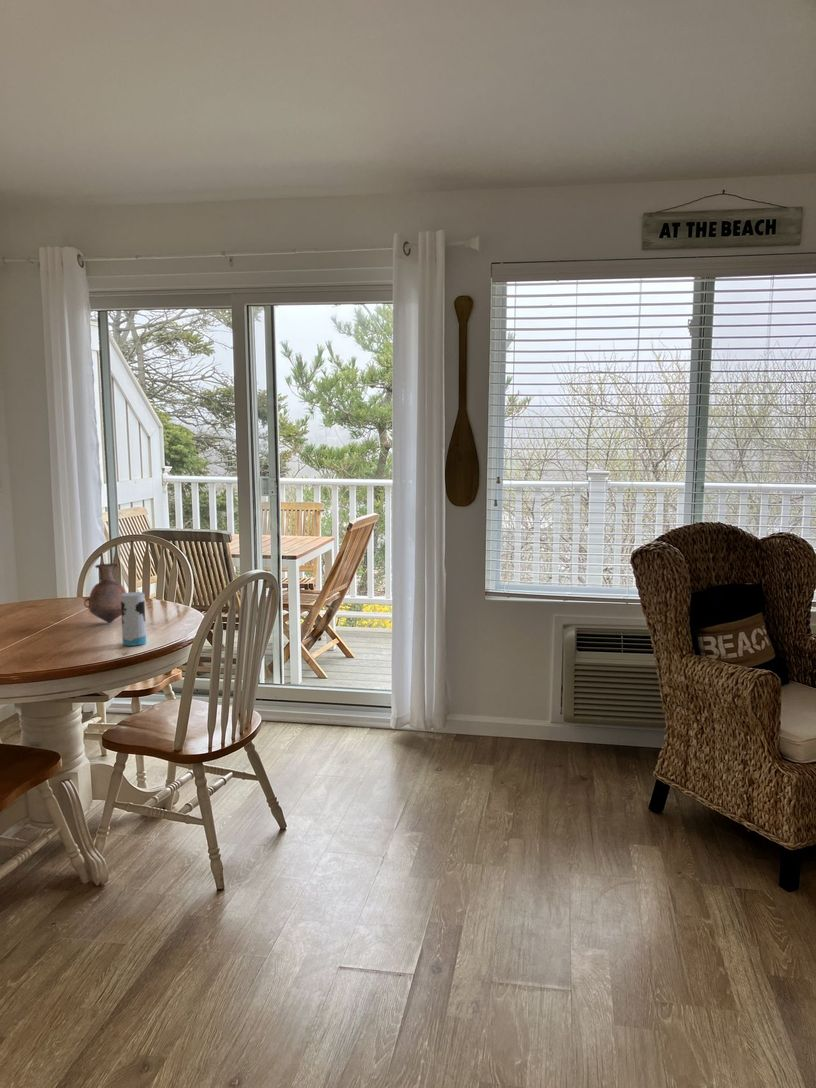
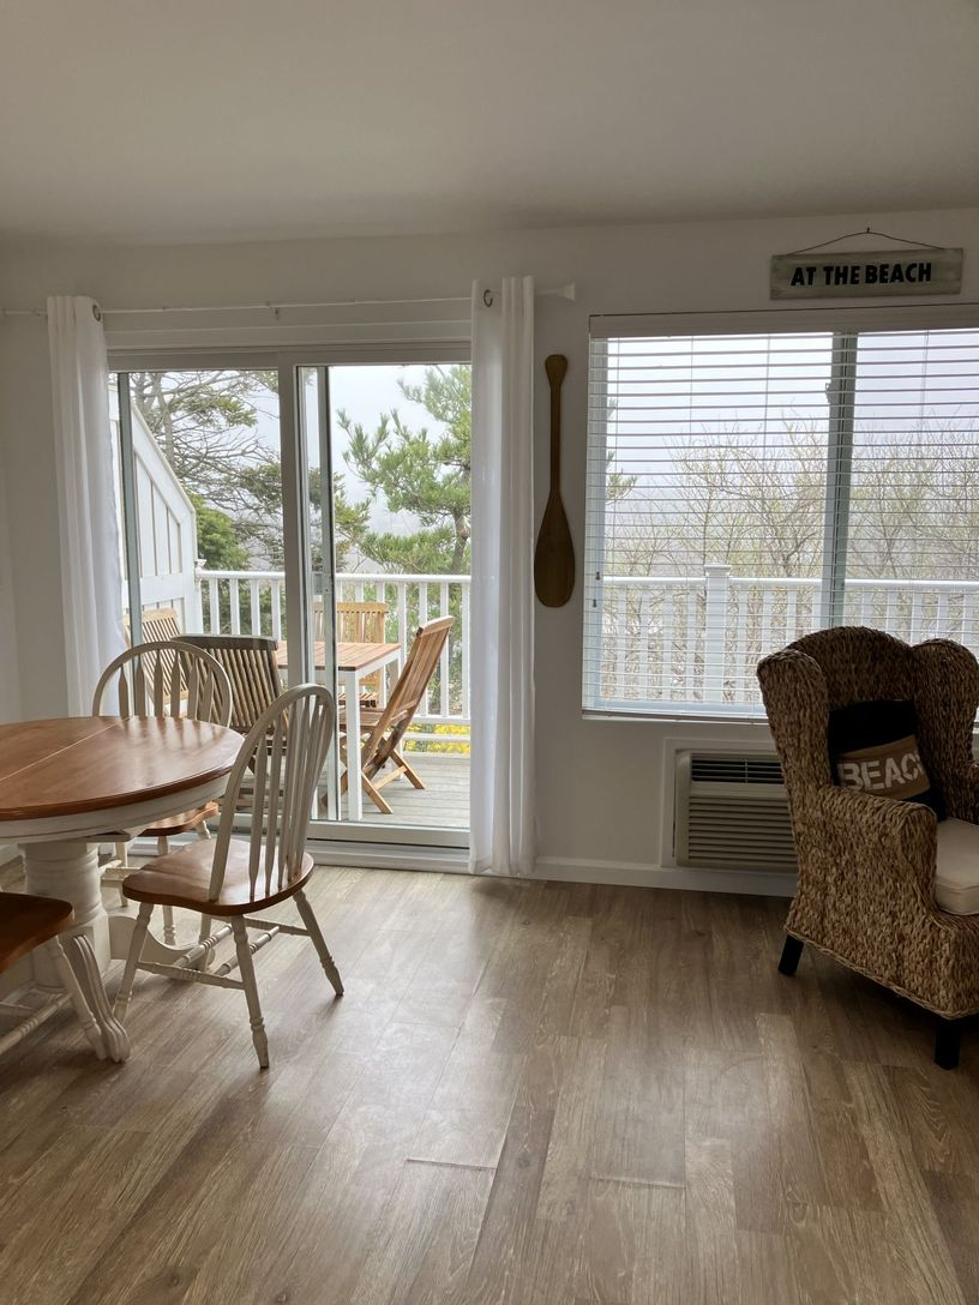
- cup (133, 618)
- vase (108, 593)
